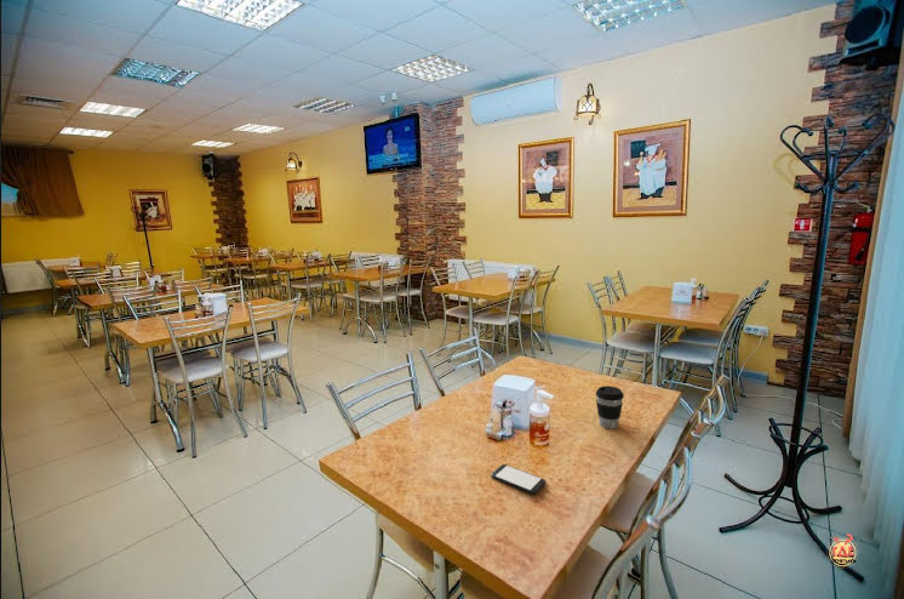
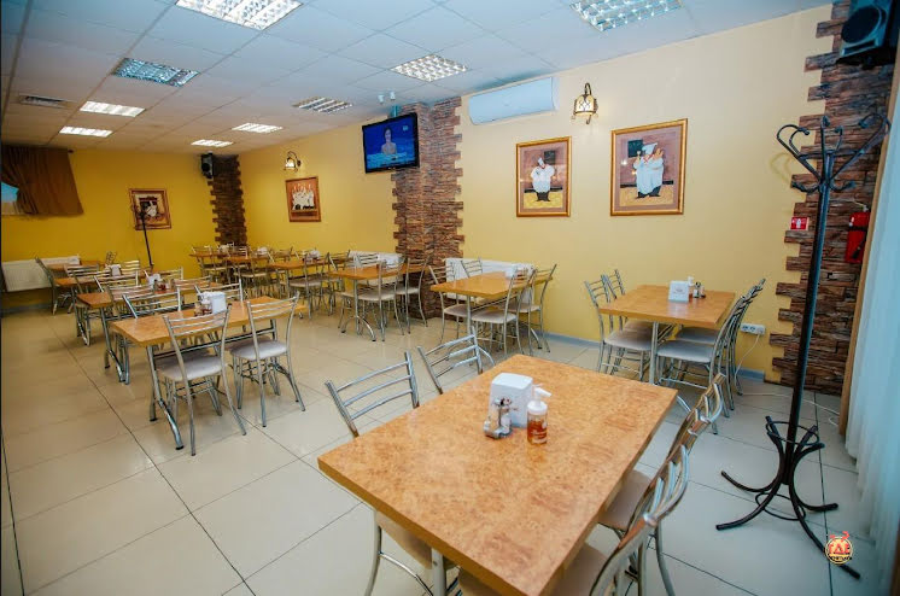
- coffee cup (608, 407)
- smartphone (517, 478)
